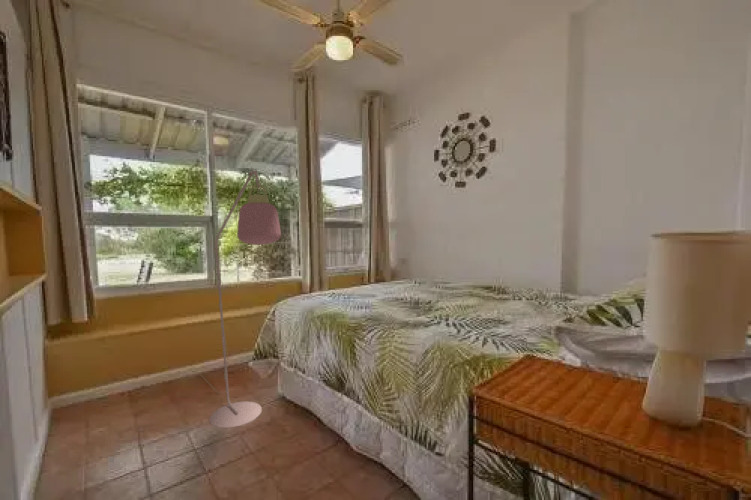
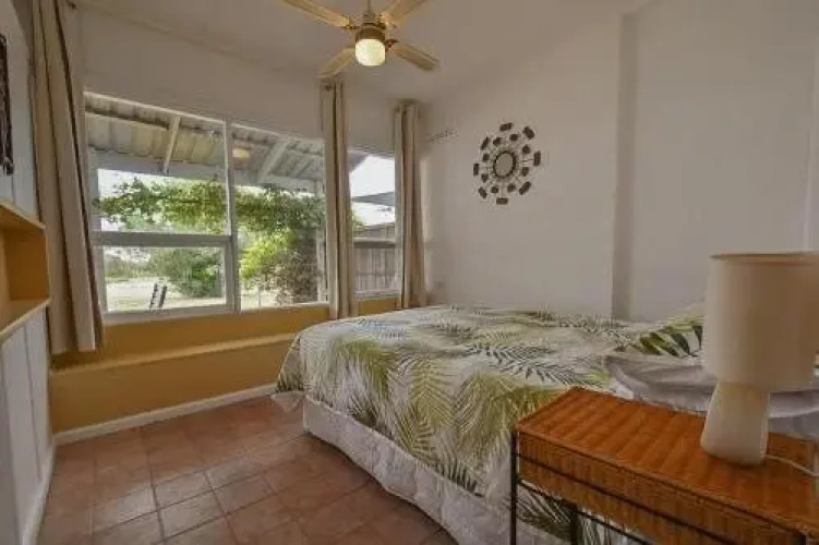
- floor lamp (221, 295)
